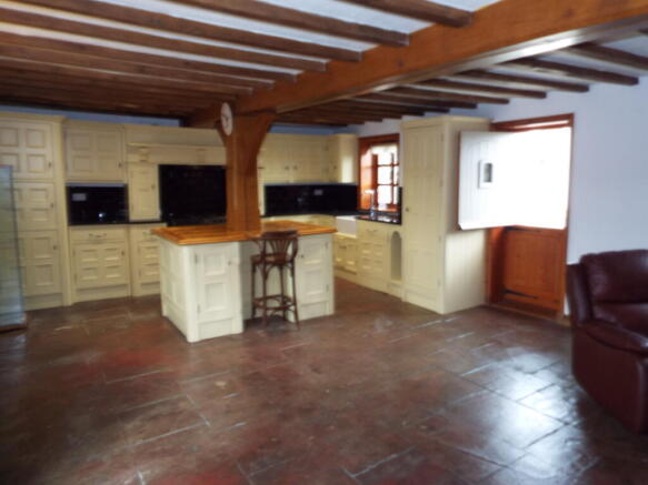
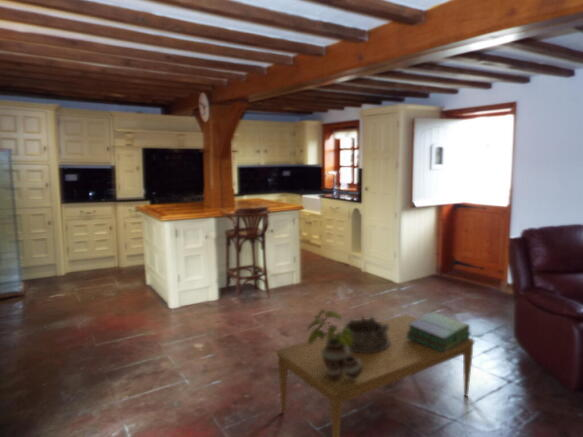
+ coffee table (378, 374)
+ potted plant (332, 341)
+ stack of books (438, 331)
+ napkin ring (364, 333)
